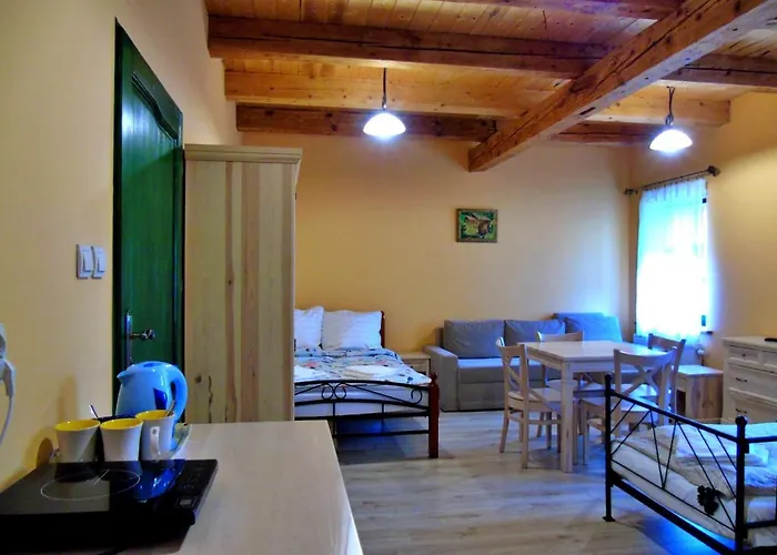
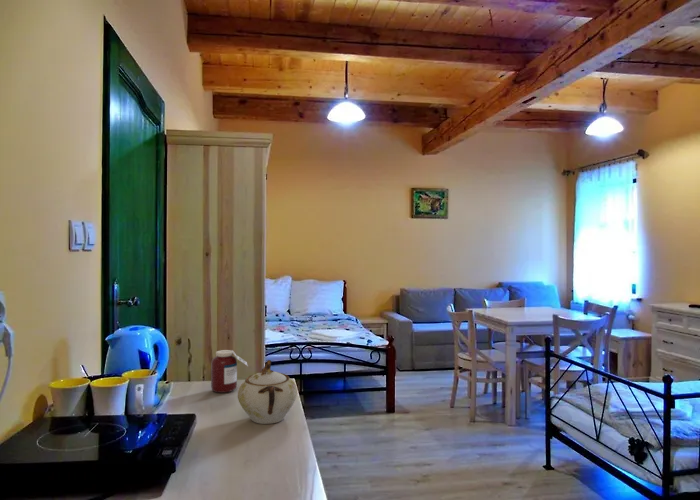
+ jar (229, 370)
+ sugar bowl (267, 389)
